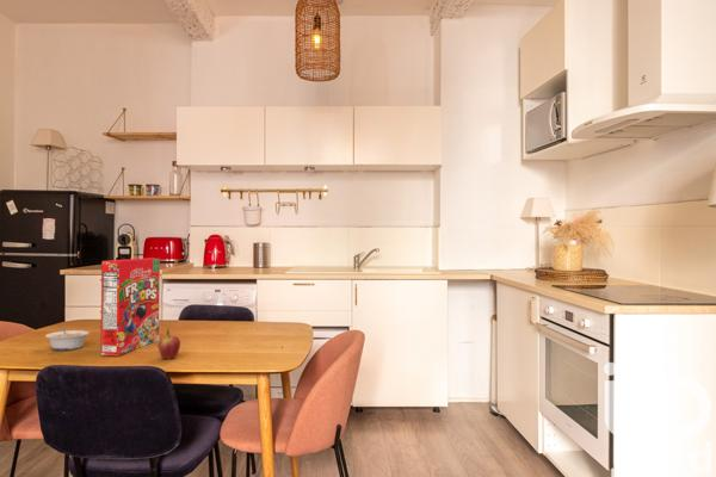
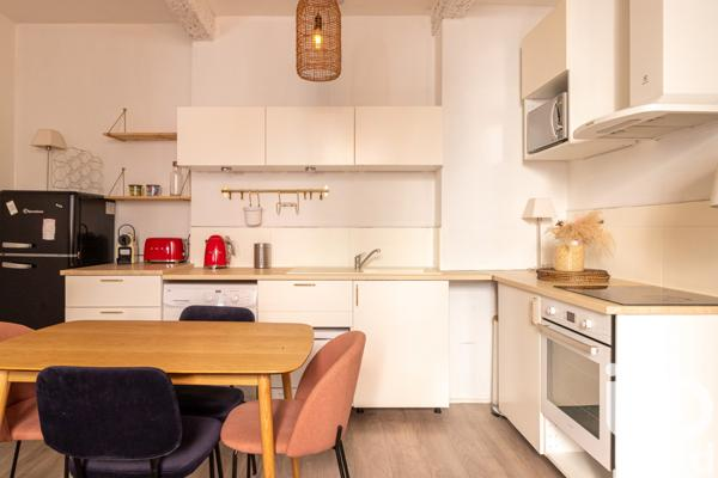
- legume (66, 339)
- cereal box (131, 303)
- fruit (168, 342)
